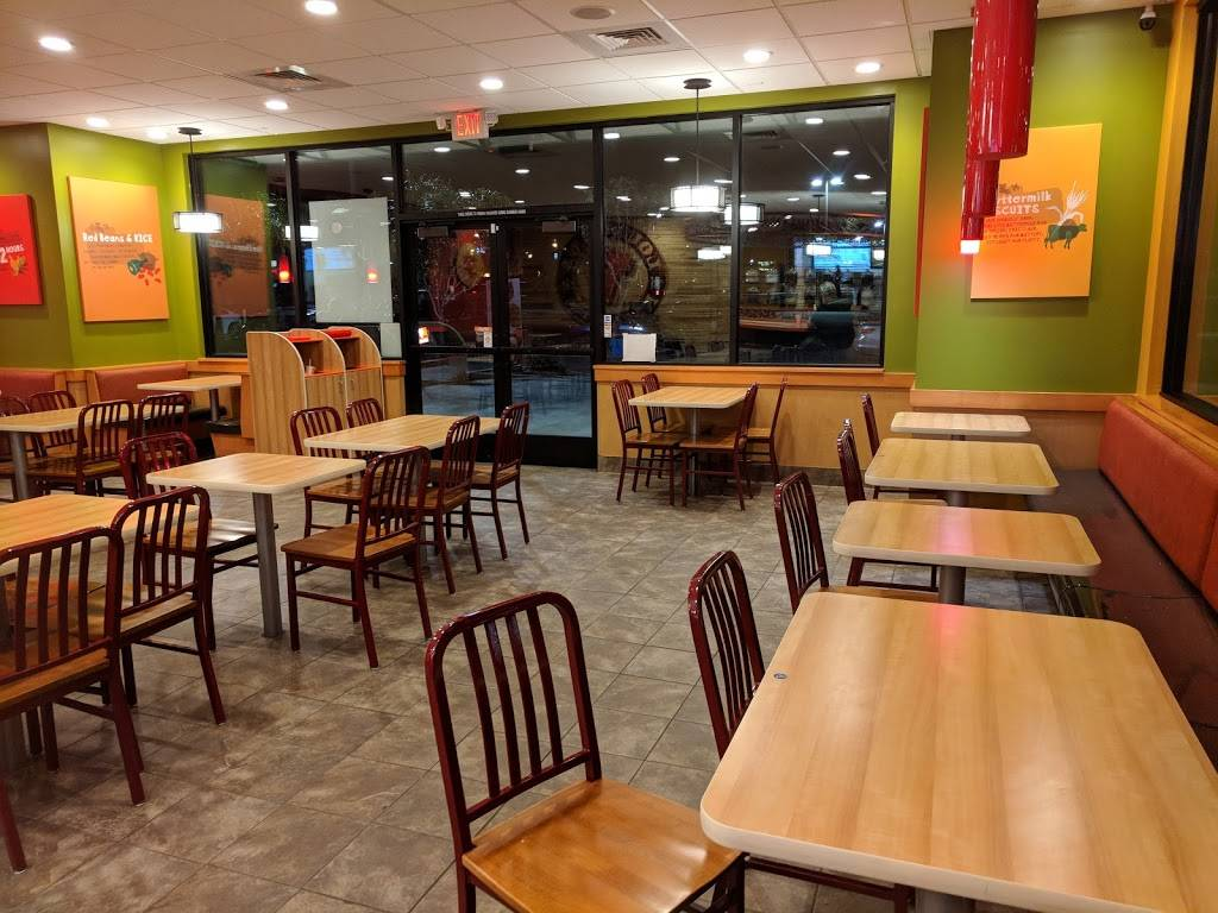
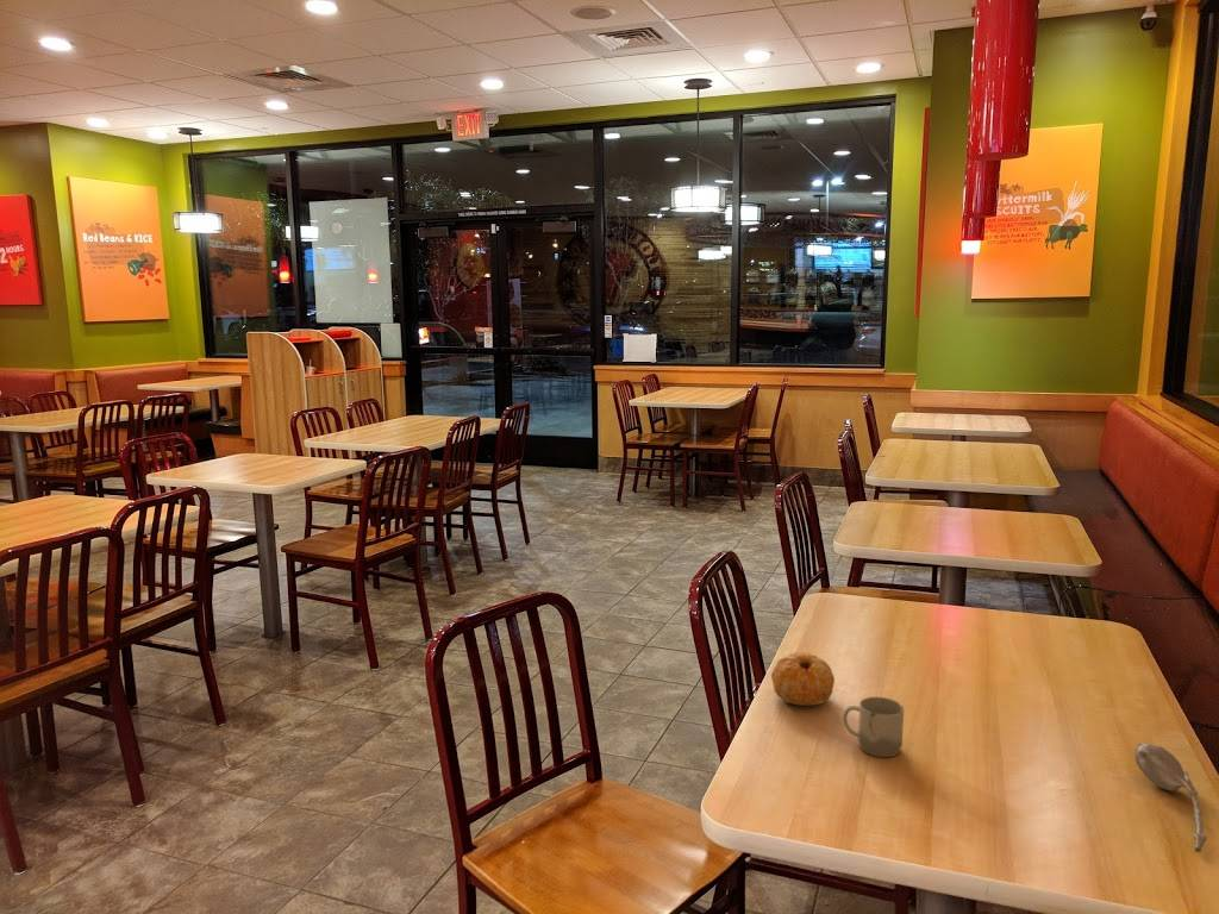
+ fruit (802, 677)
+ cup (871, 724)
+ spoon (1168, 789)
